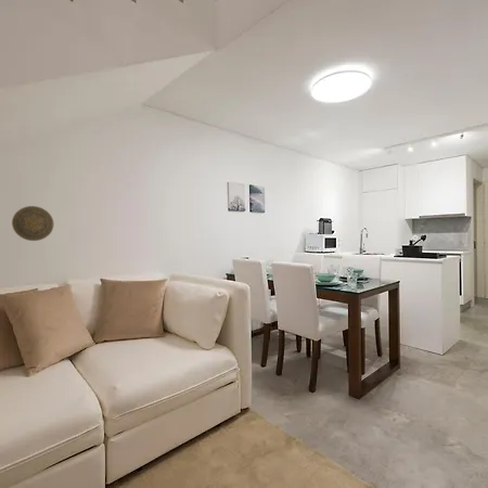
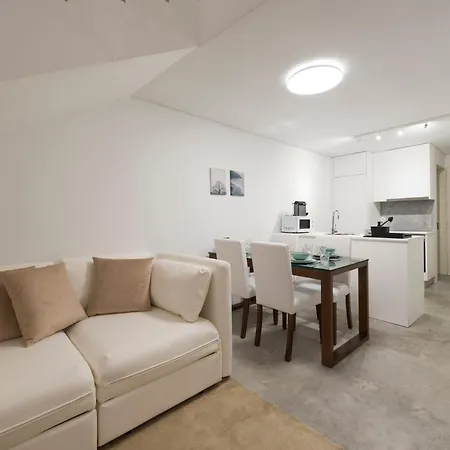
- decorative plate (34, 223)
